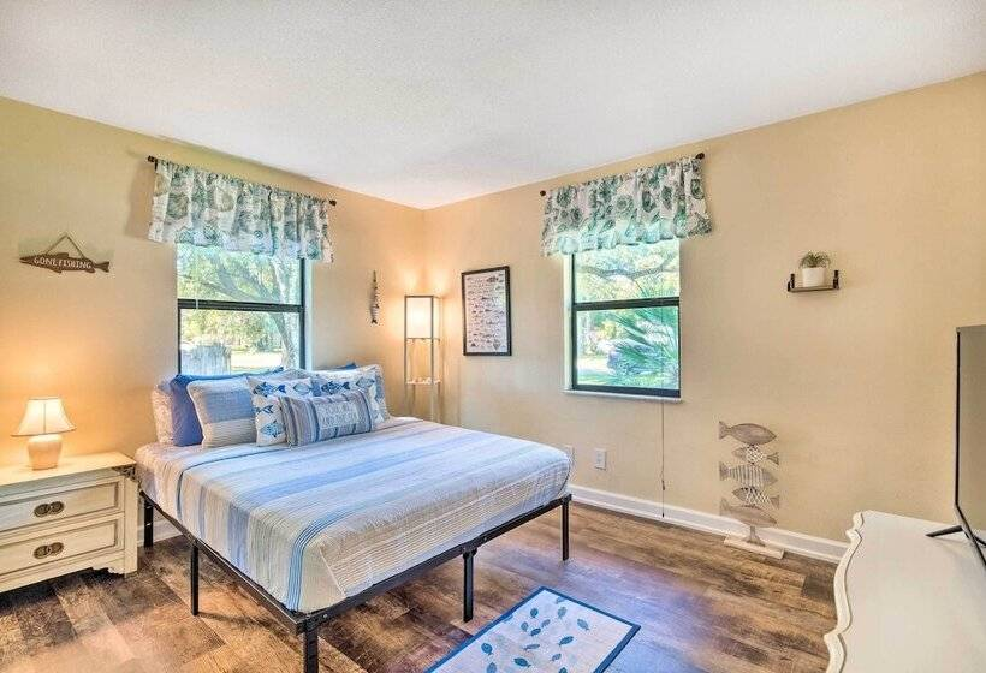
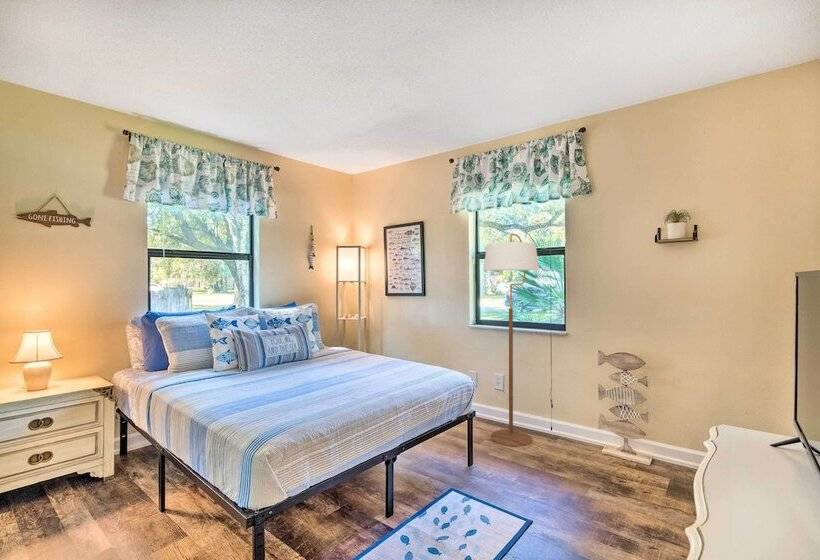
+ floor lamp (512, 335)
